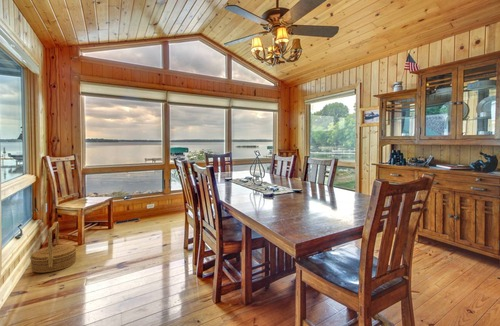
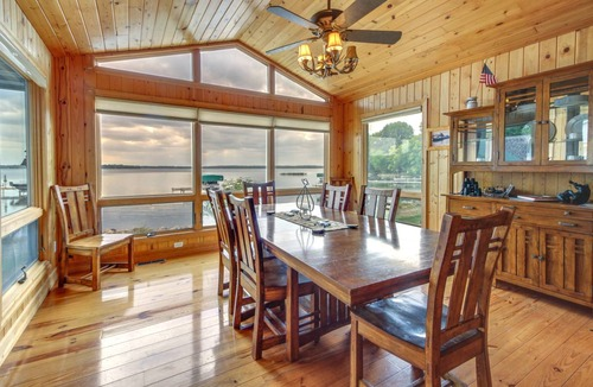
- woven basket (54, 245)
